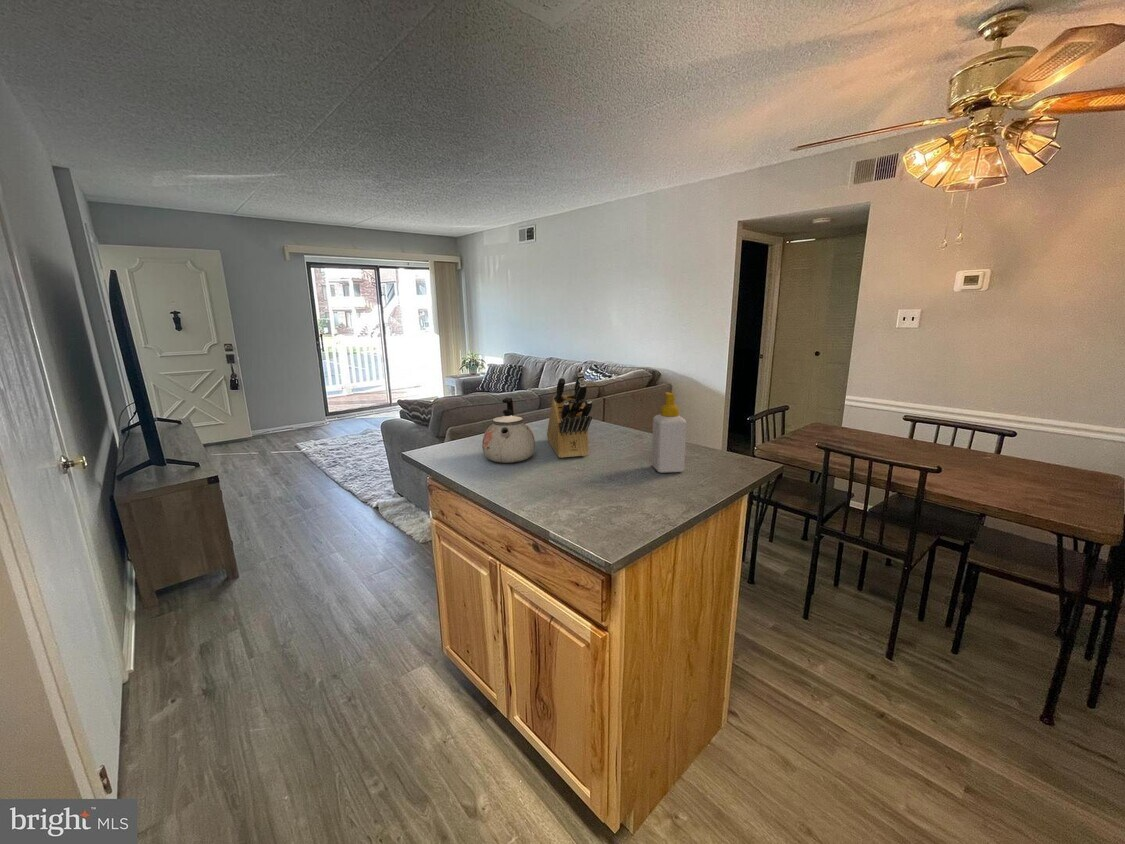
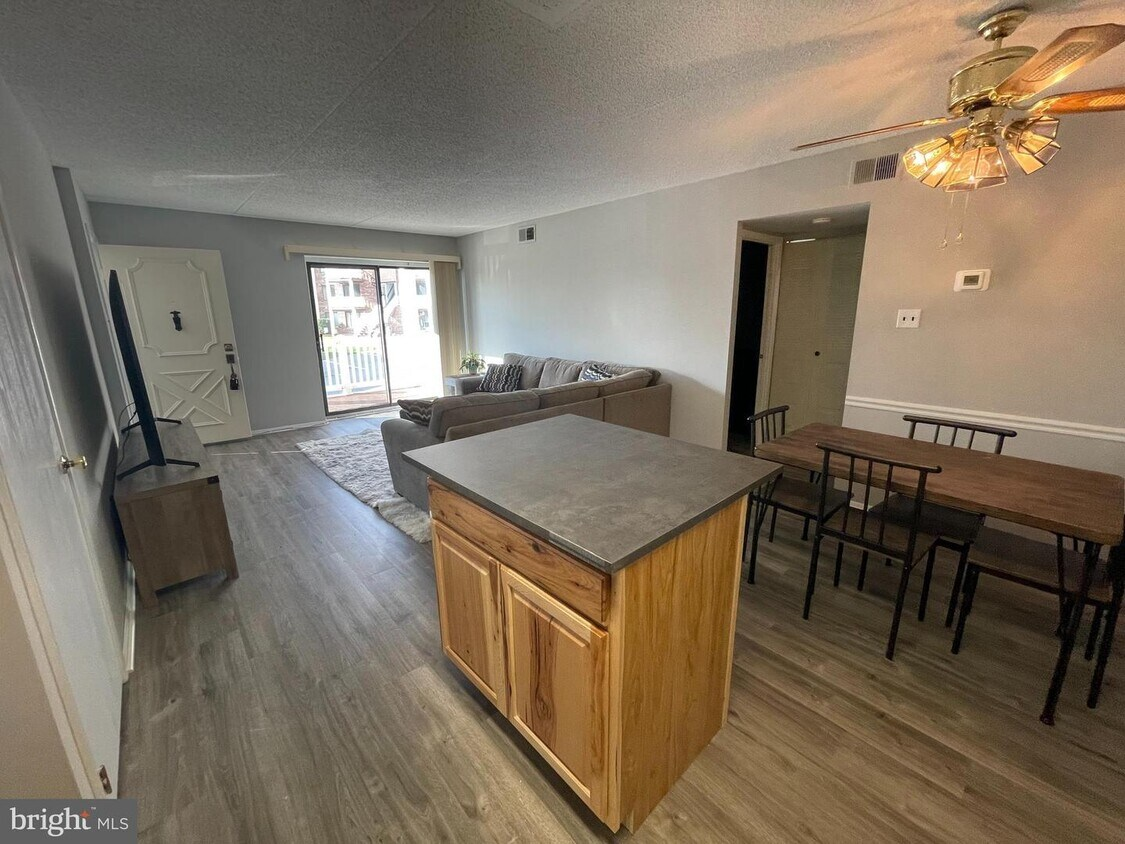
- soap bottle (668, 432)
- knife block (567, 411)
- kettle (508, 428)
